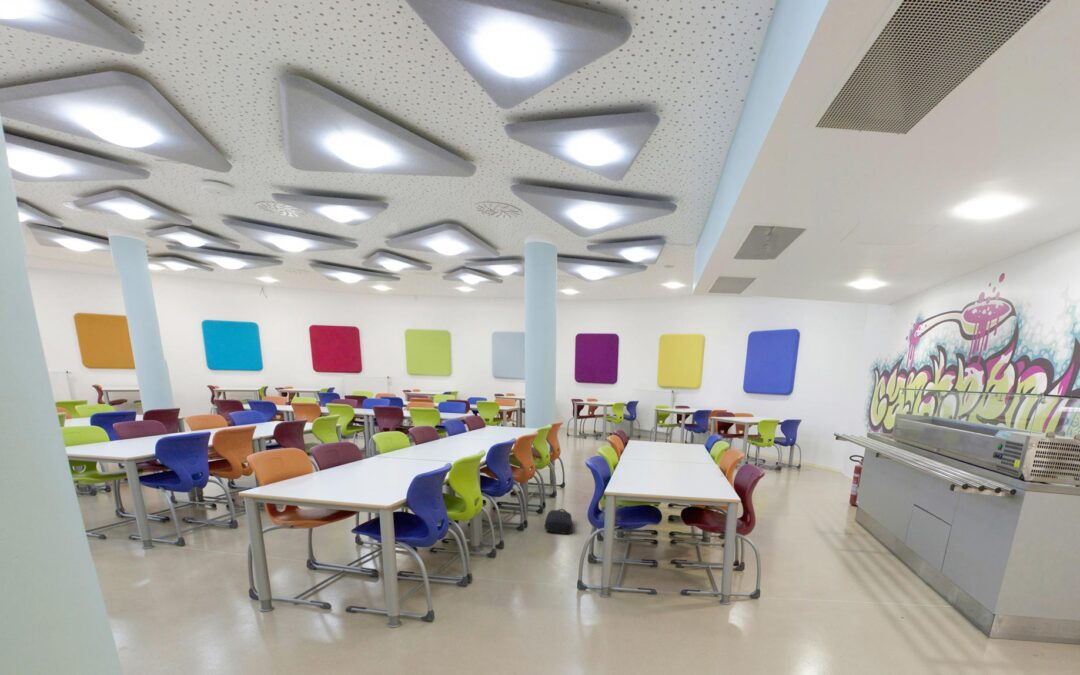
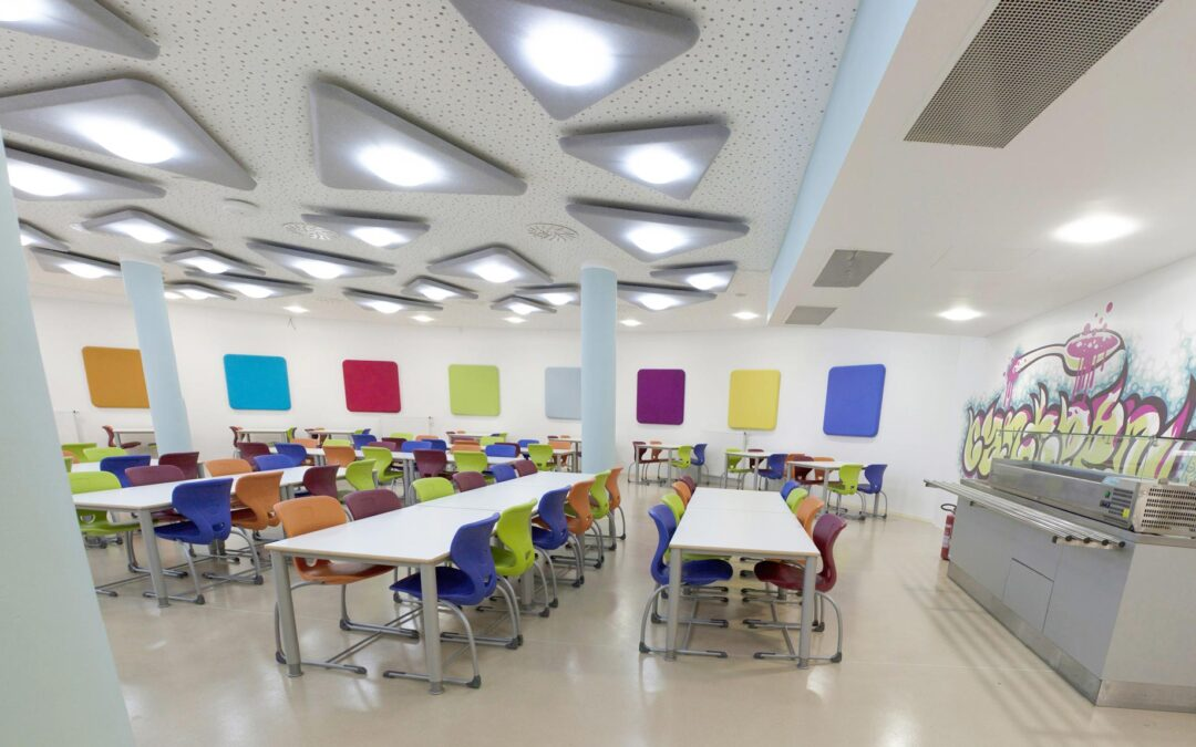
- backpack (559, 519)
